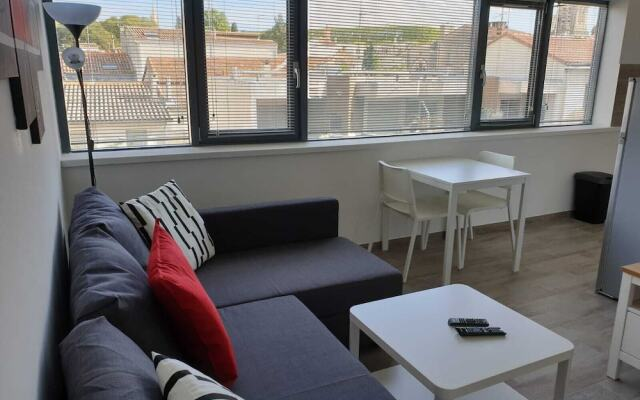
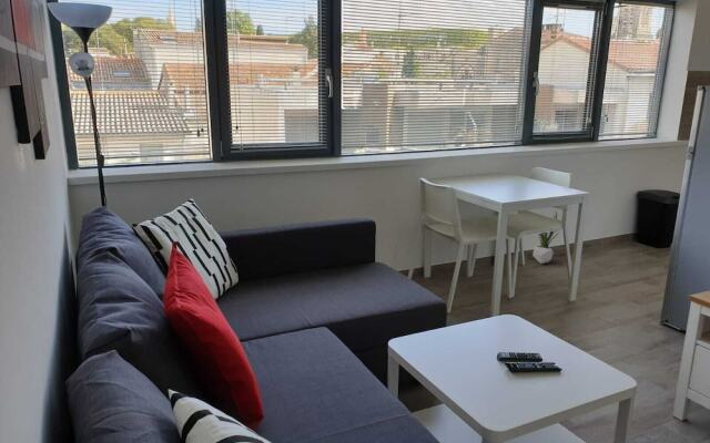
+ potted plant (546, 237)
